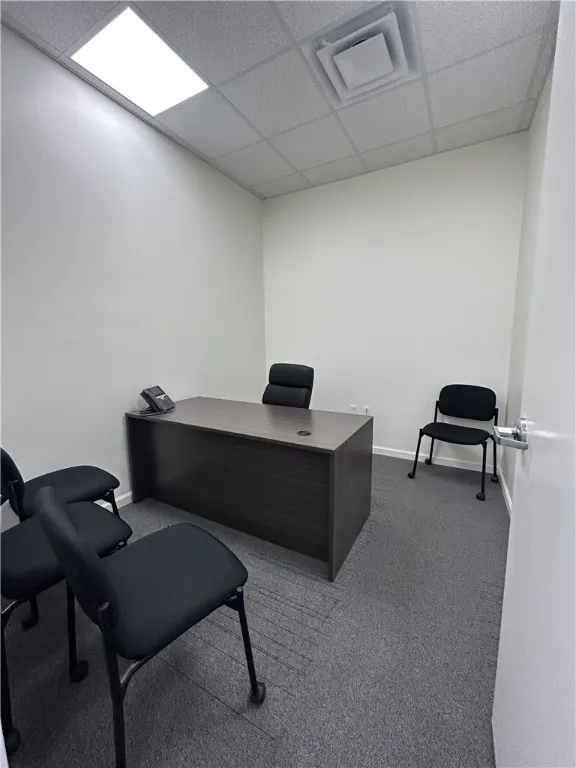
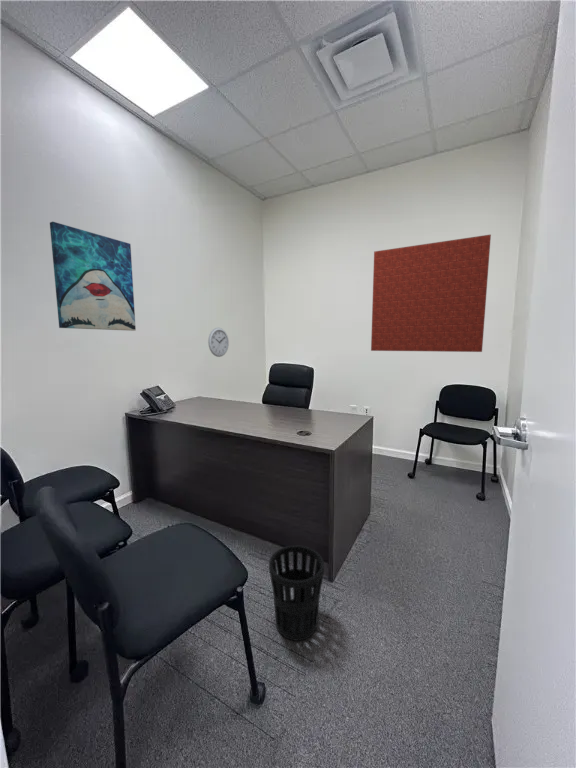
+ wall panel (425, 298)
+ wall art (97, 282)
+ wall clock (219, 342)
+ wastebasket (296, 592)
